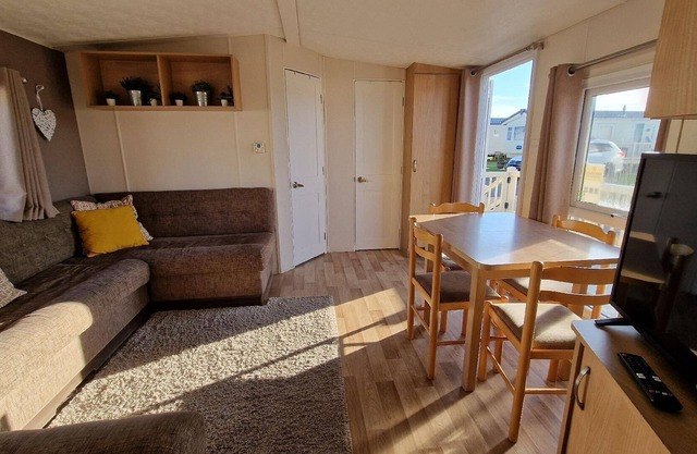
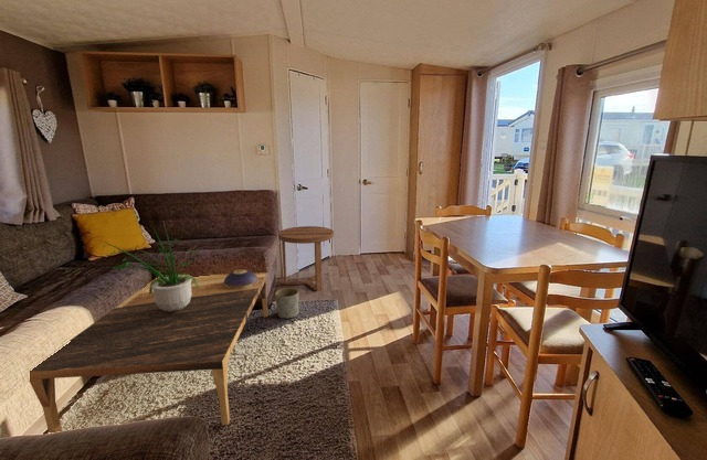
+ planter (287, 303)
+ decorative bowl (240, 277)
+ coffee table (184, 333)
+ side table (315, 257)
+ potted plant (152, 264)
